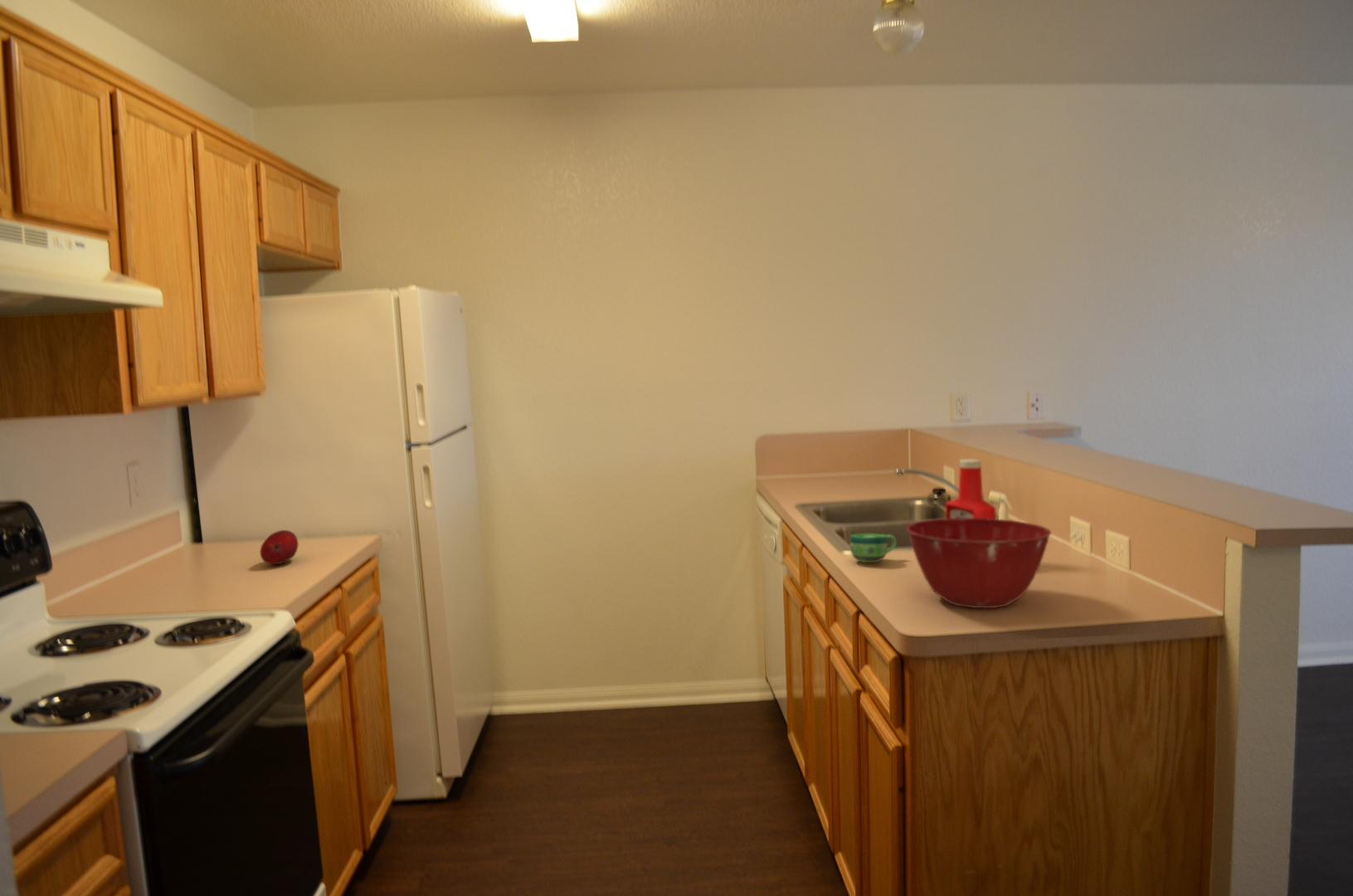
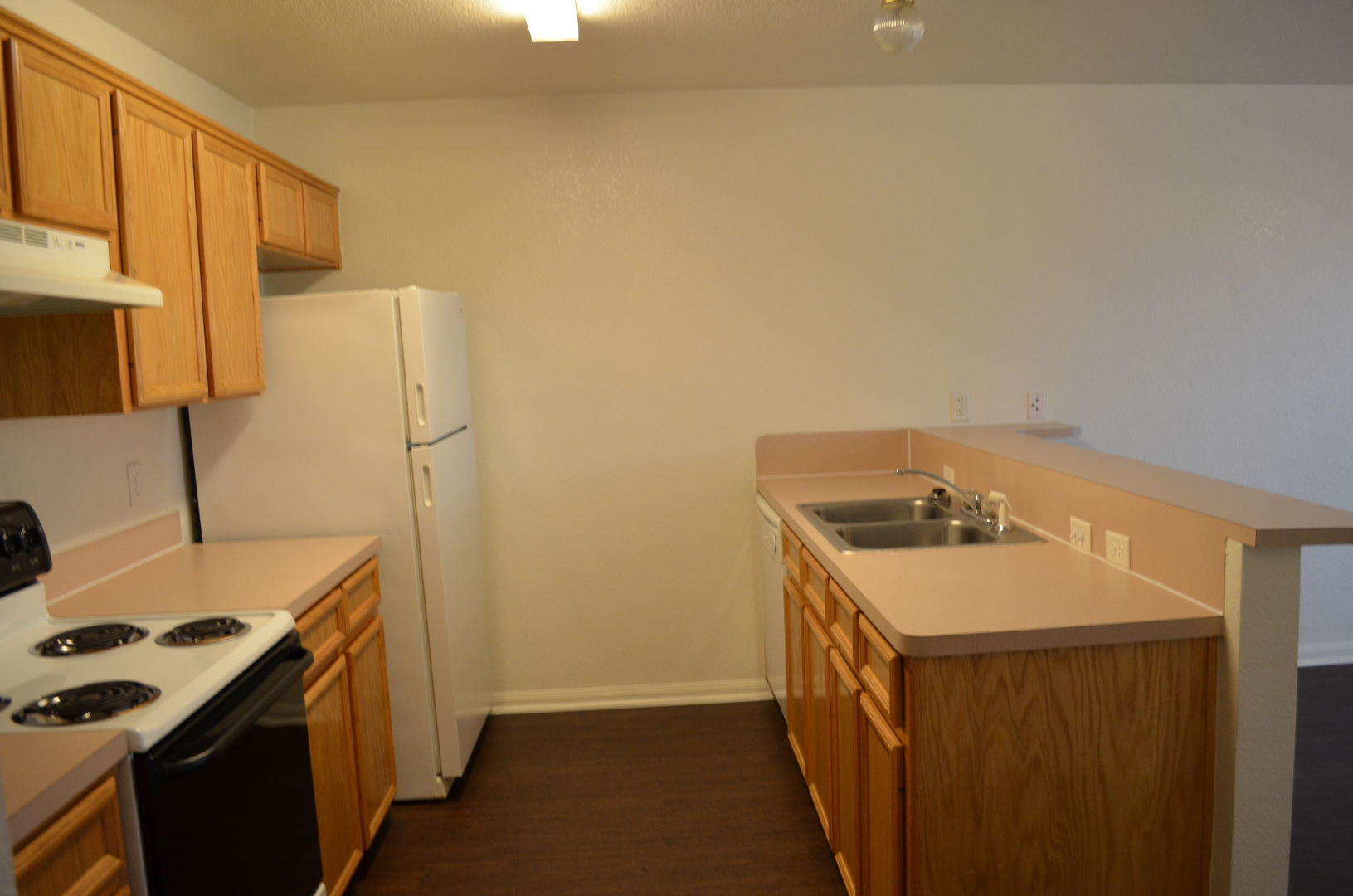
- fruit (280, 546)
- soap bottle (970, 510)
- mixing bowl (976, 563)
- cup (873, 547)
